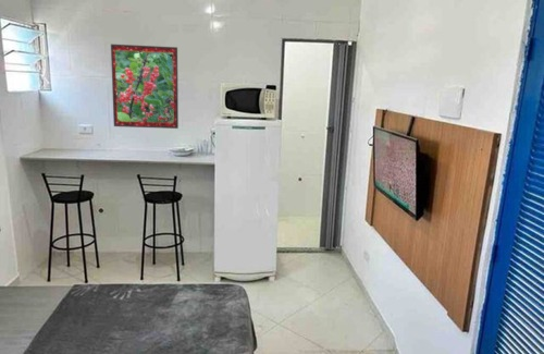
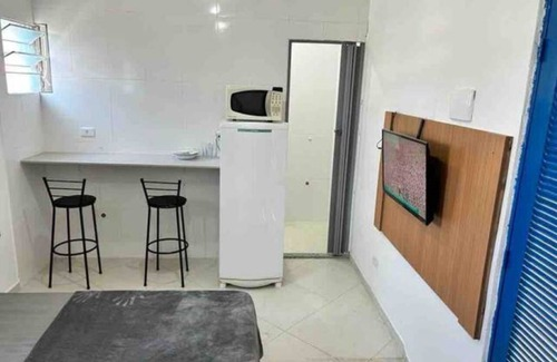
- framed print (145, 87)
